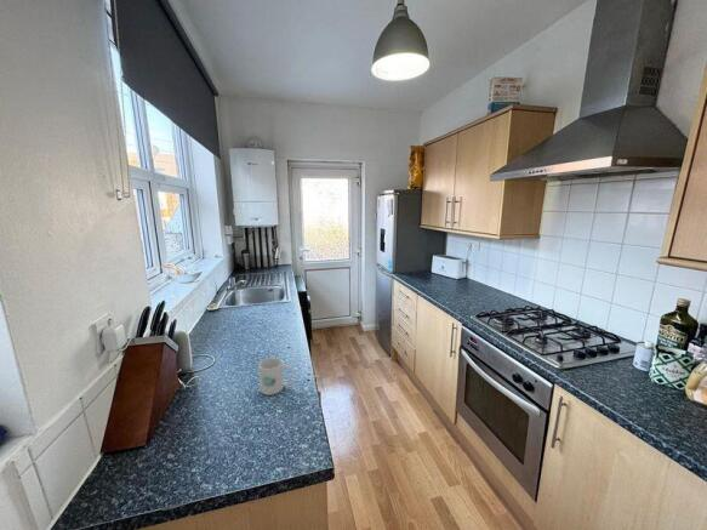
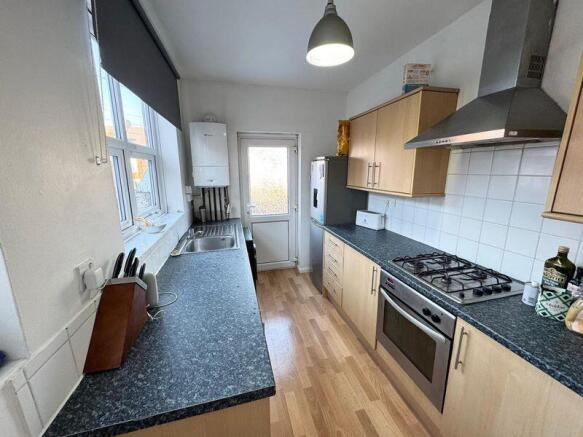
- mug (275, 375)
